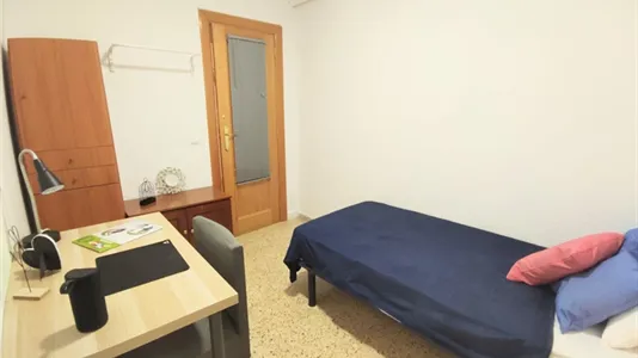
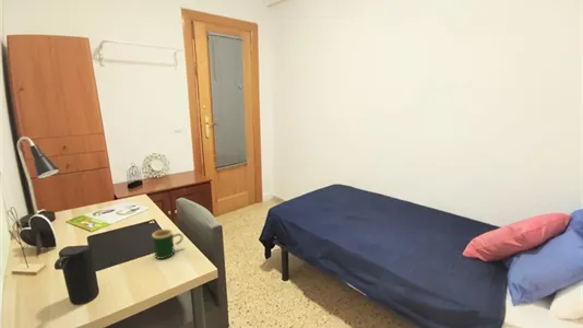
+ mug (168, 242)
